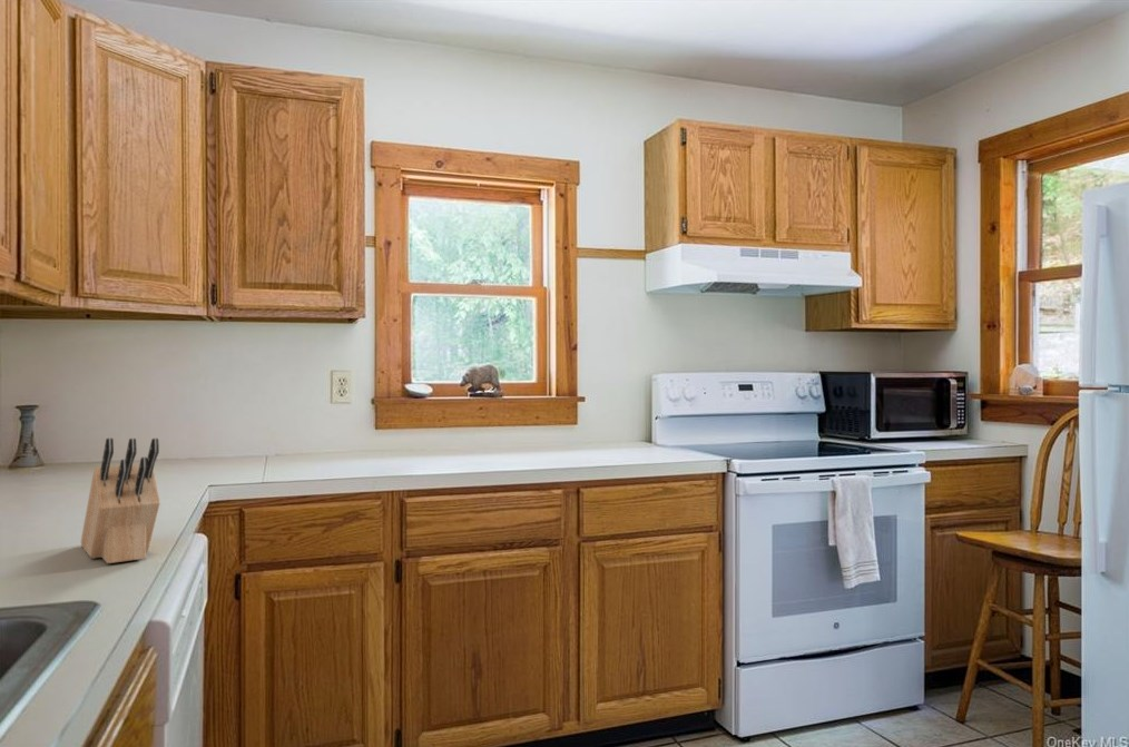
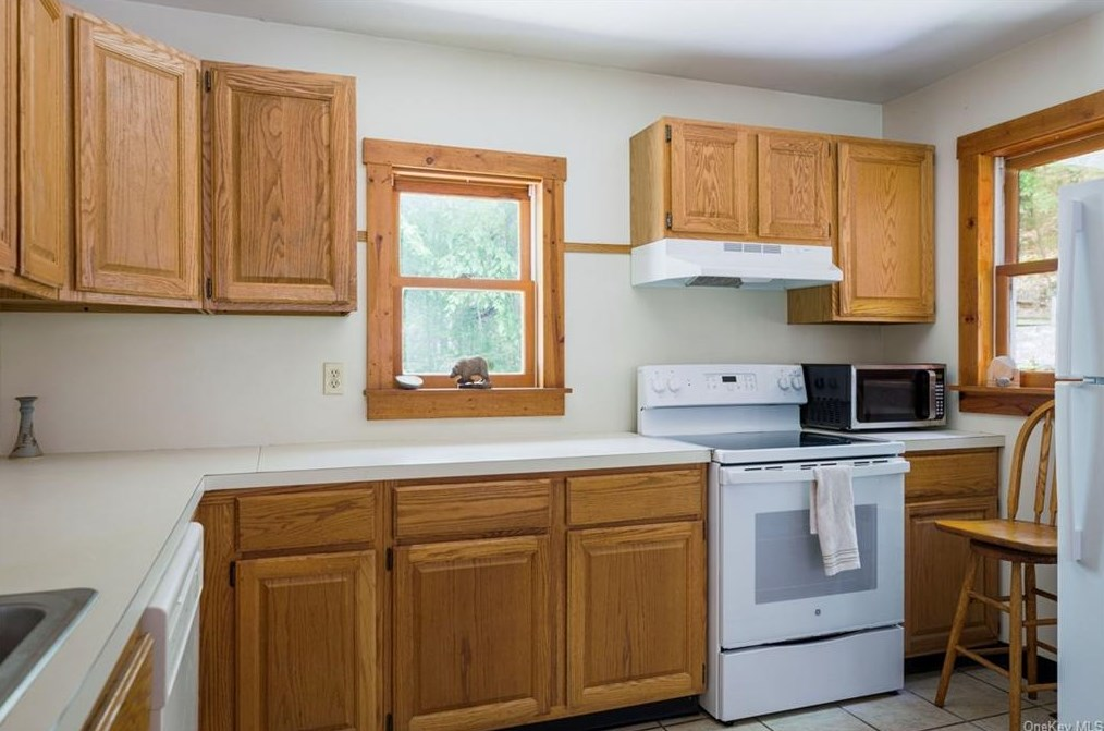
- knife block (120, 494)
